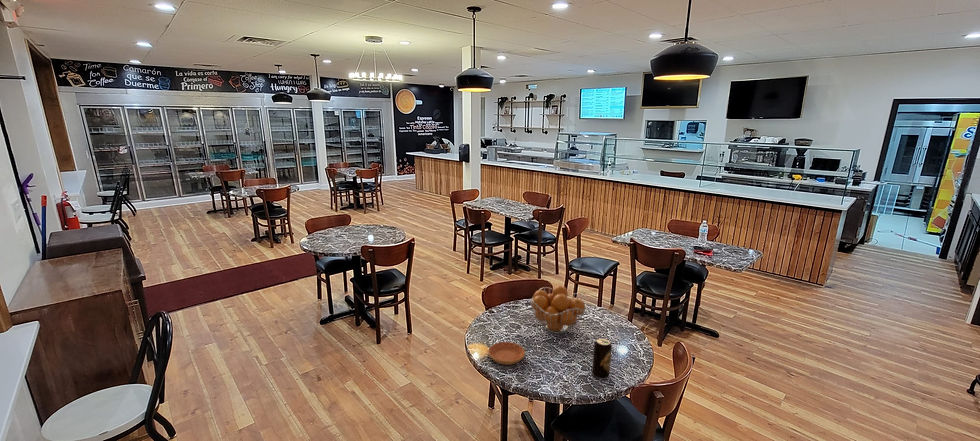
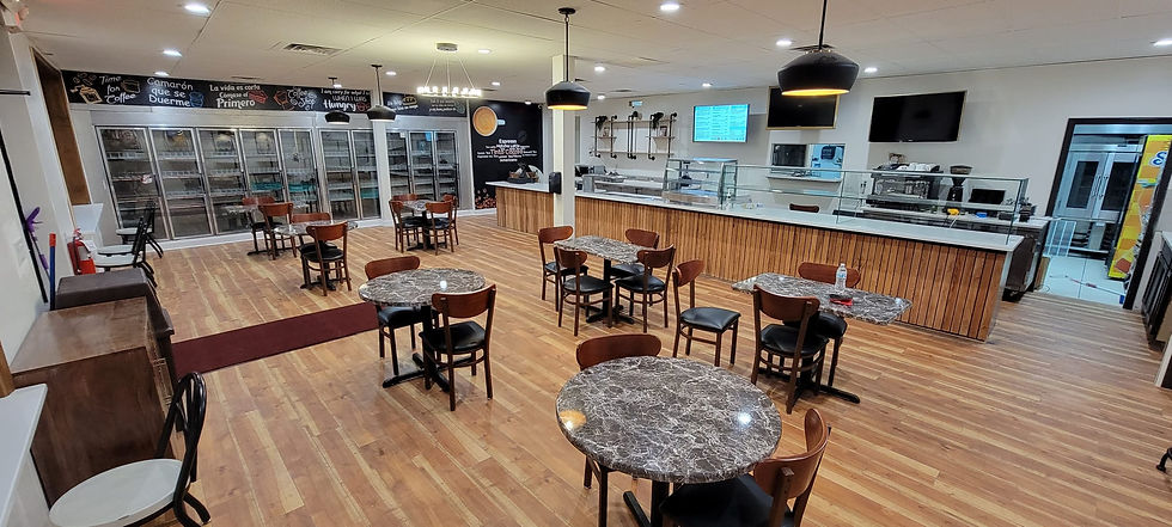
- beverage can (601, 358)
- fruit basket (557, 309)
- saucer (506, 354)
